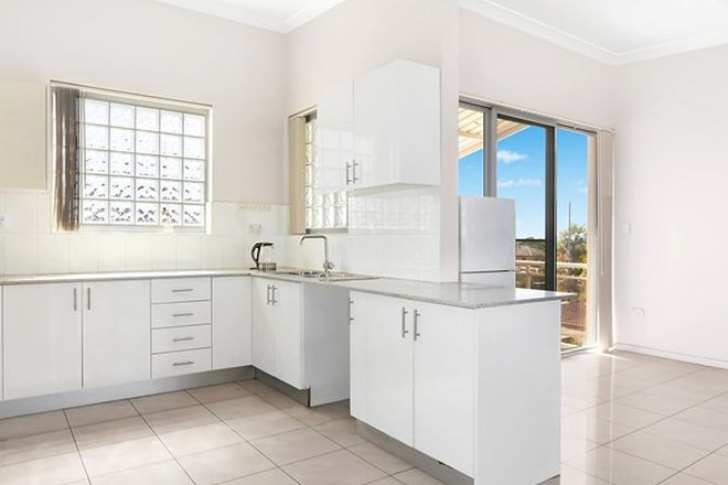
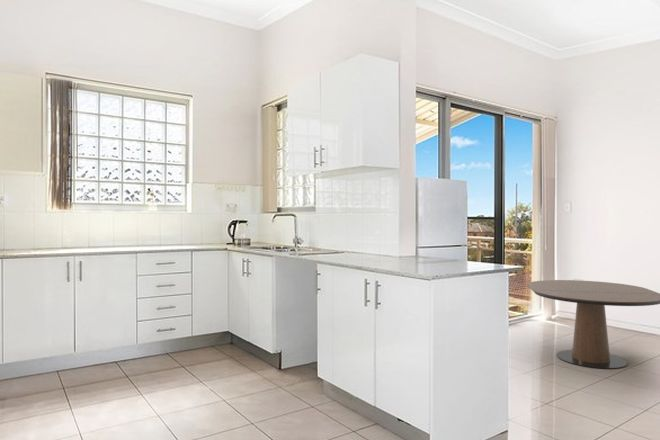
+ dining table (580, 323)
